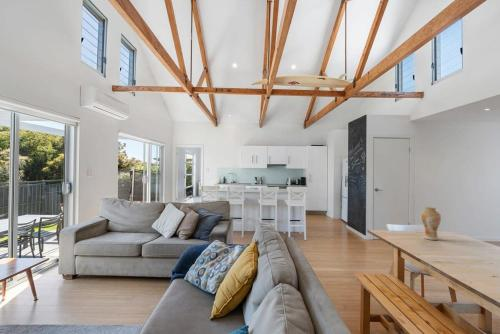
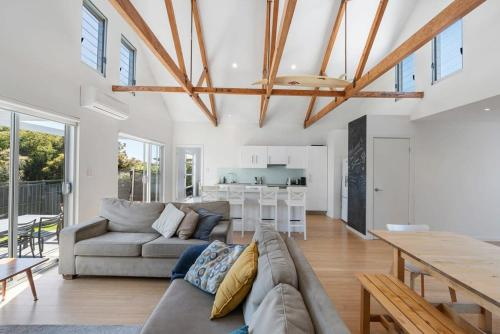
- vase (430, 222)
